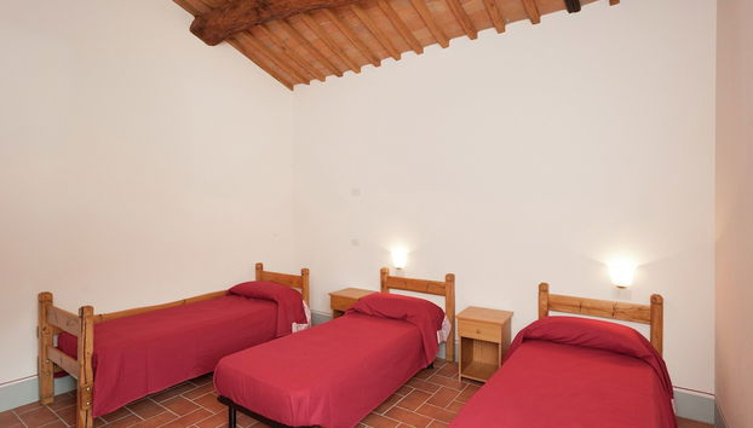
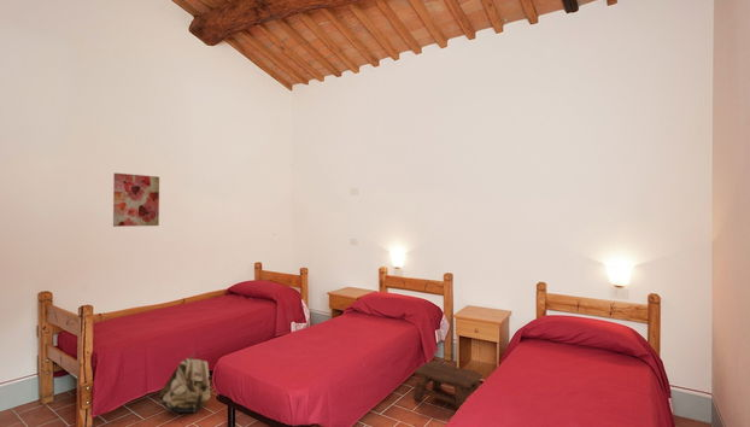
+ stool (450, 385)
+ wall art (136, 200)
+ backpack (184, 382)
